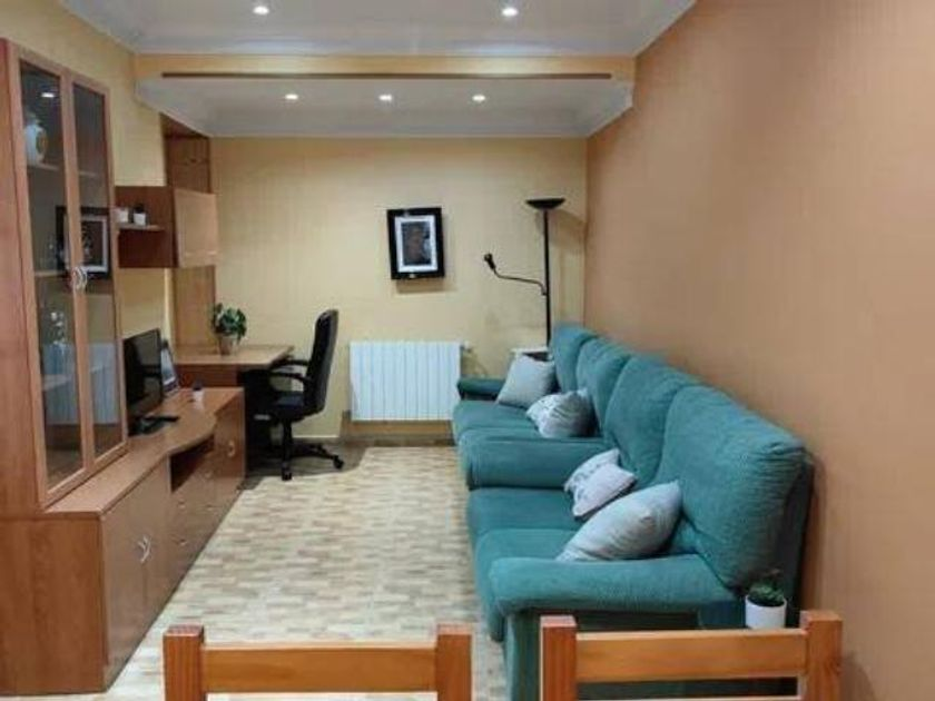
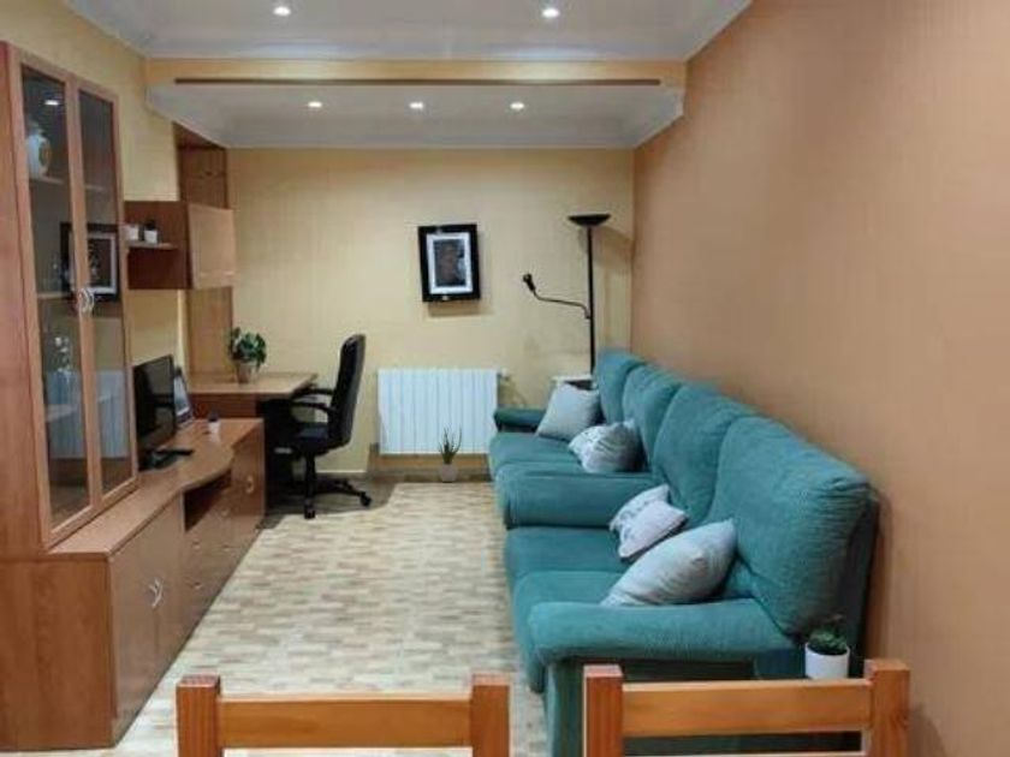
+ potted plant (448, 453)
